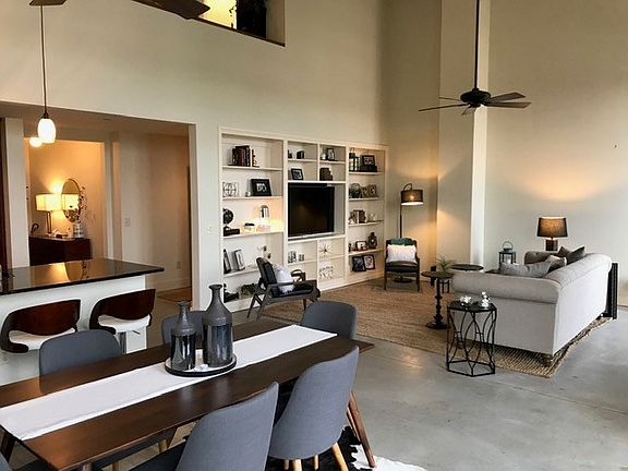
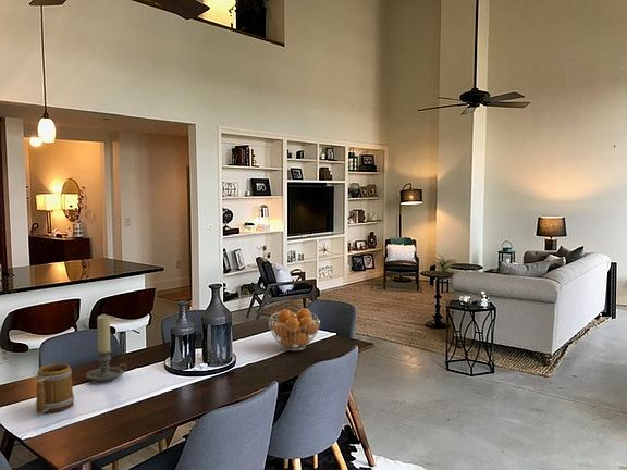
+ mug (51, 387)
+ fruit basket (294, 327)
+ candle holder (107, 346)
